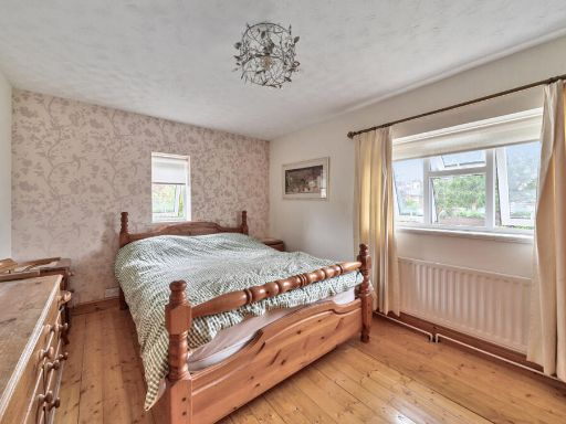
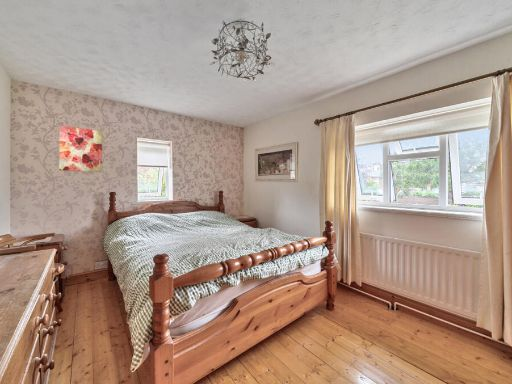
+ wall art (81, 149)
